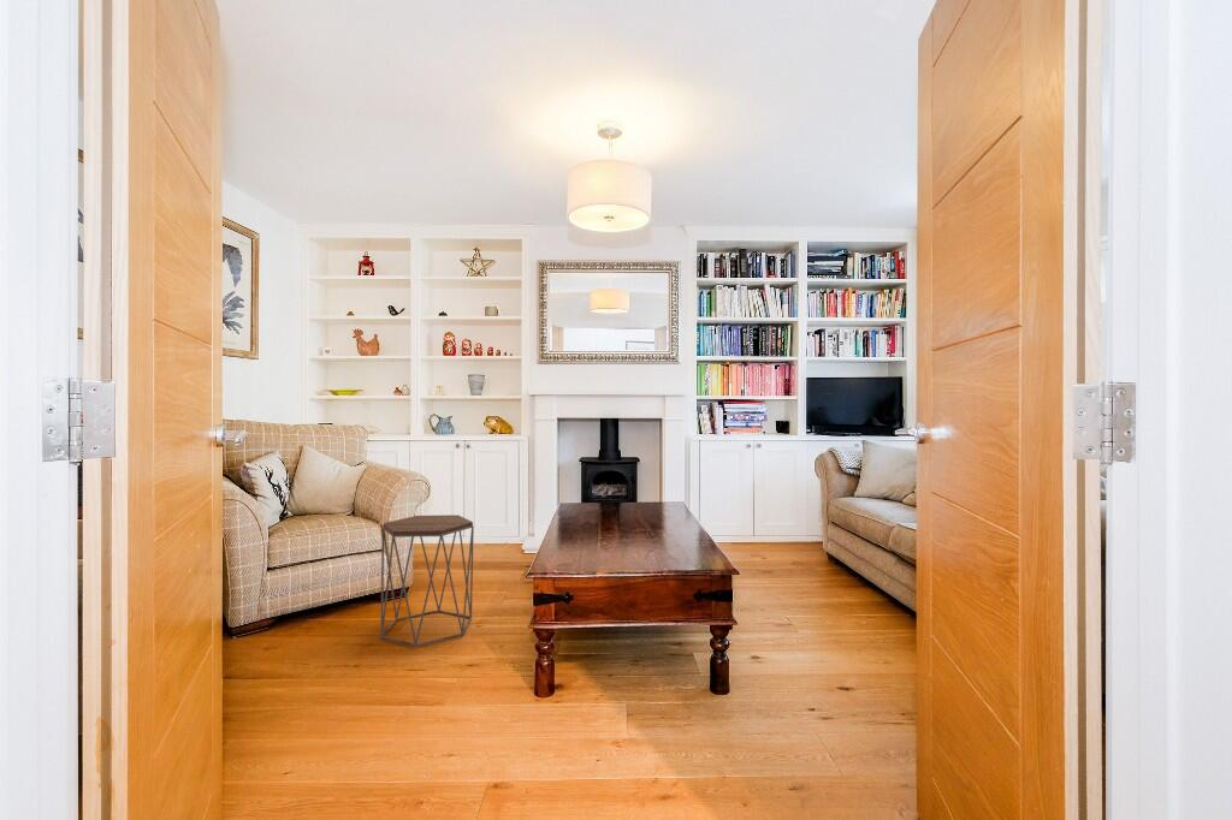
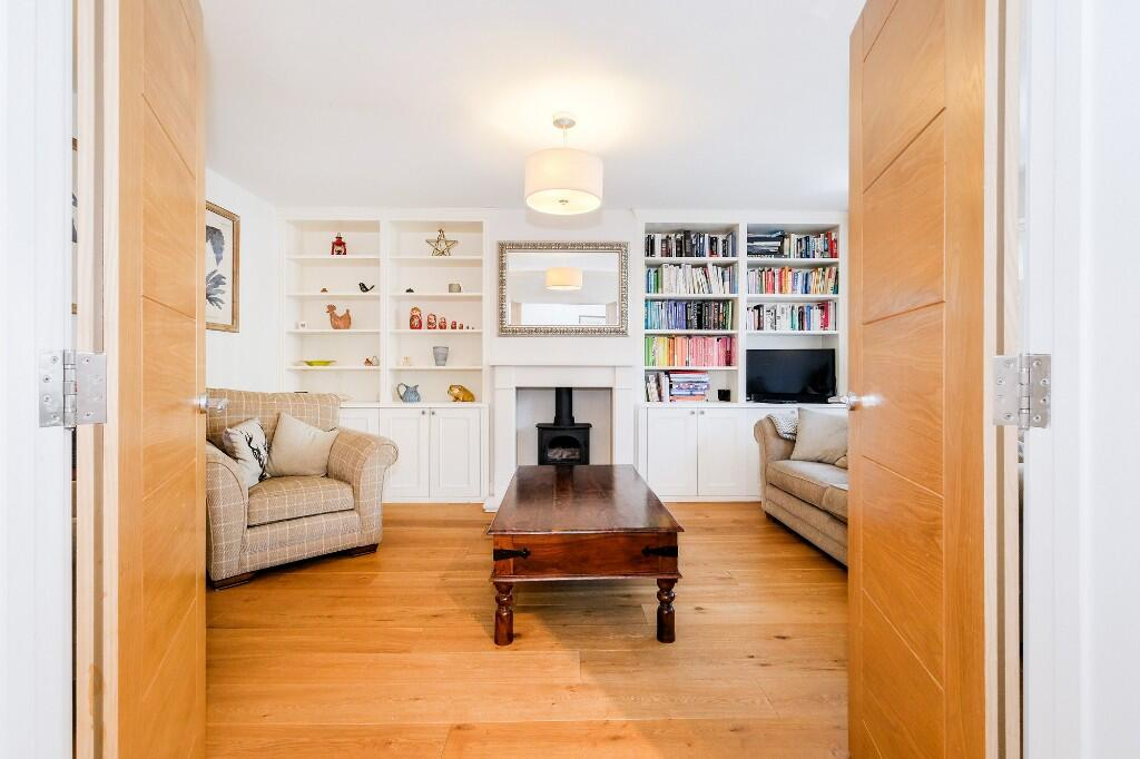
- side table (430, 575)
